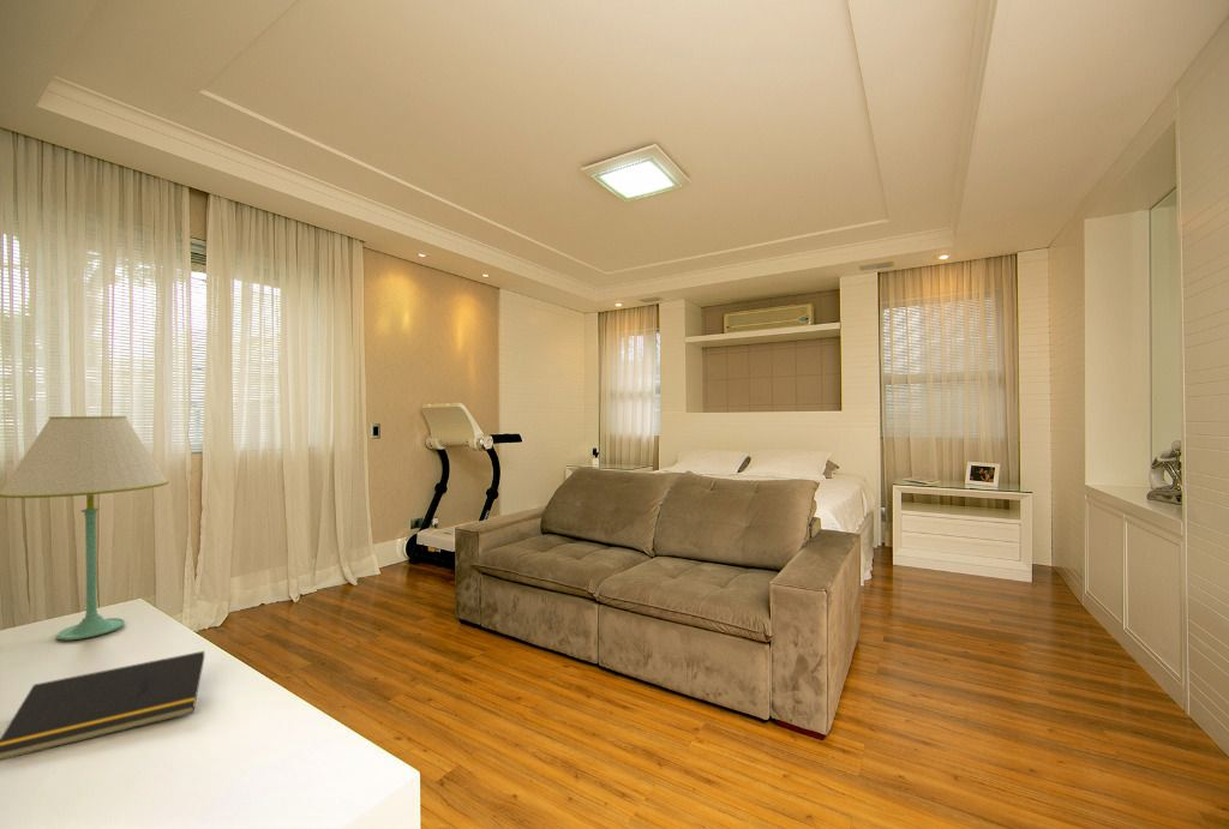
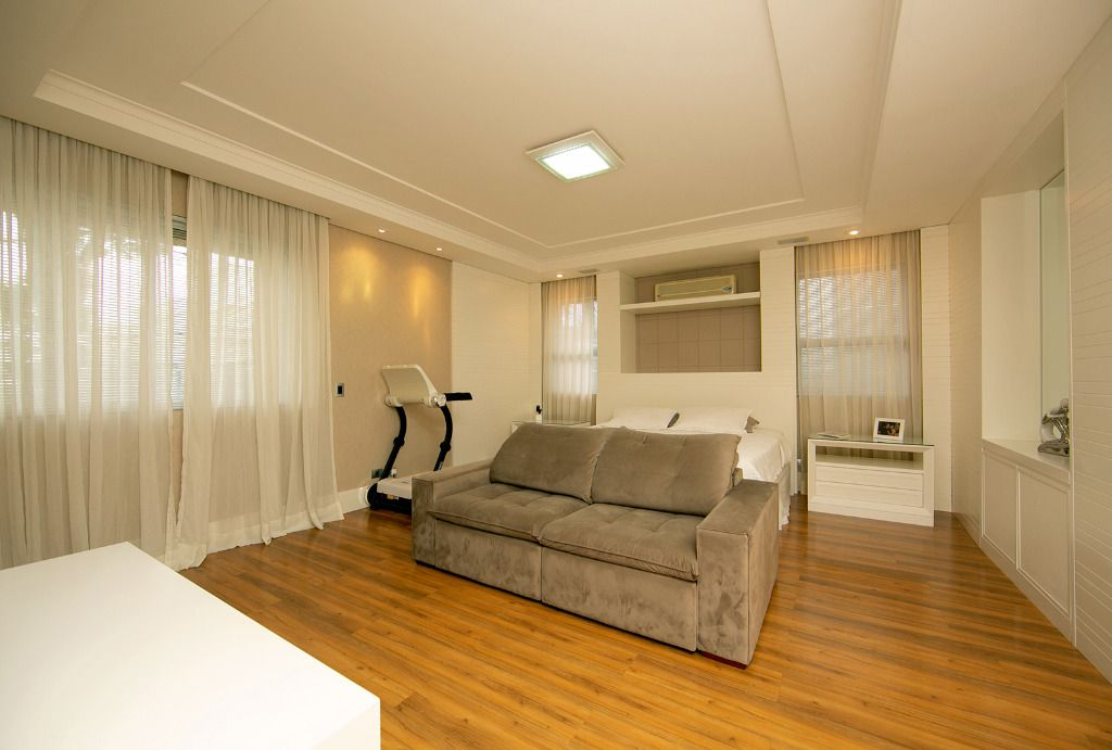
- table lamp (90, 523)
- notepad (113, 698)
